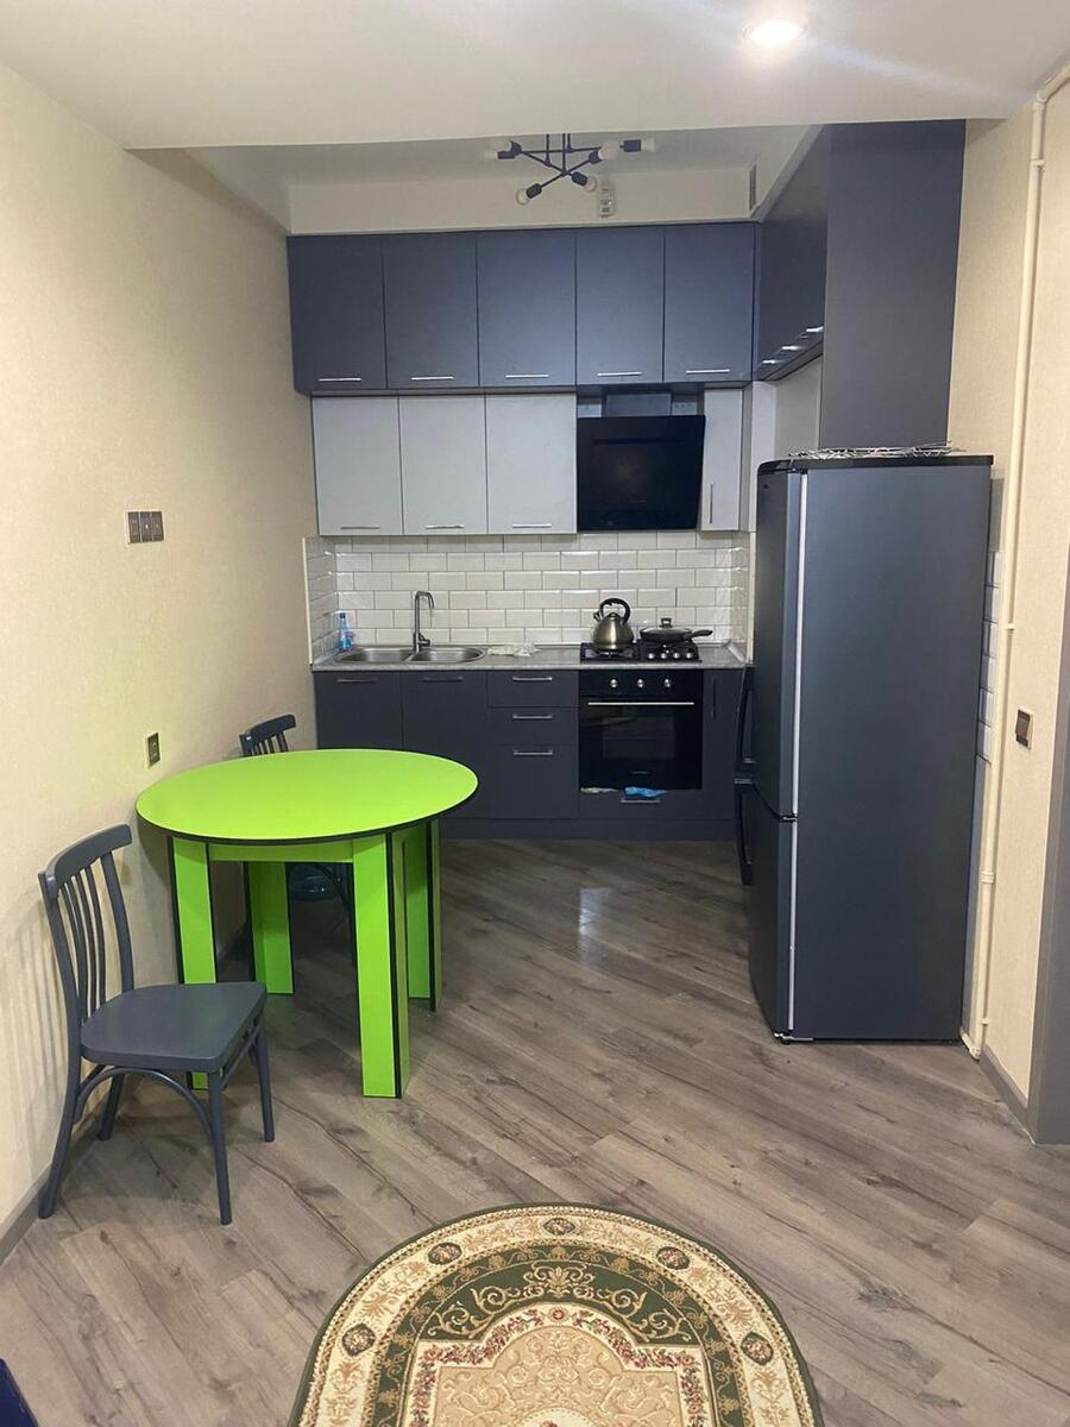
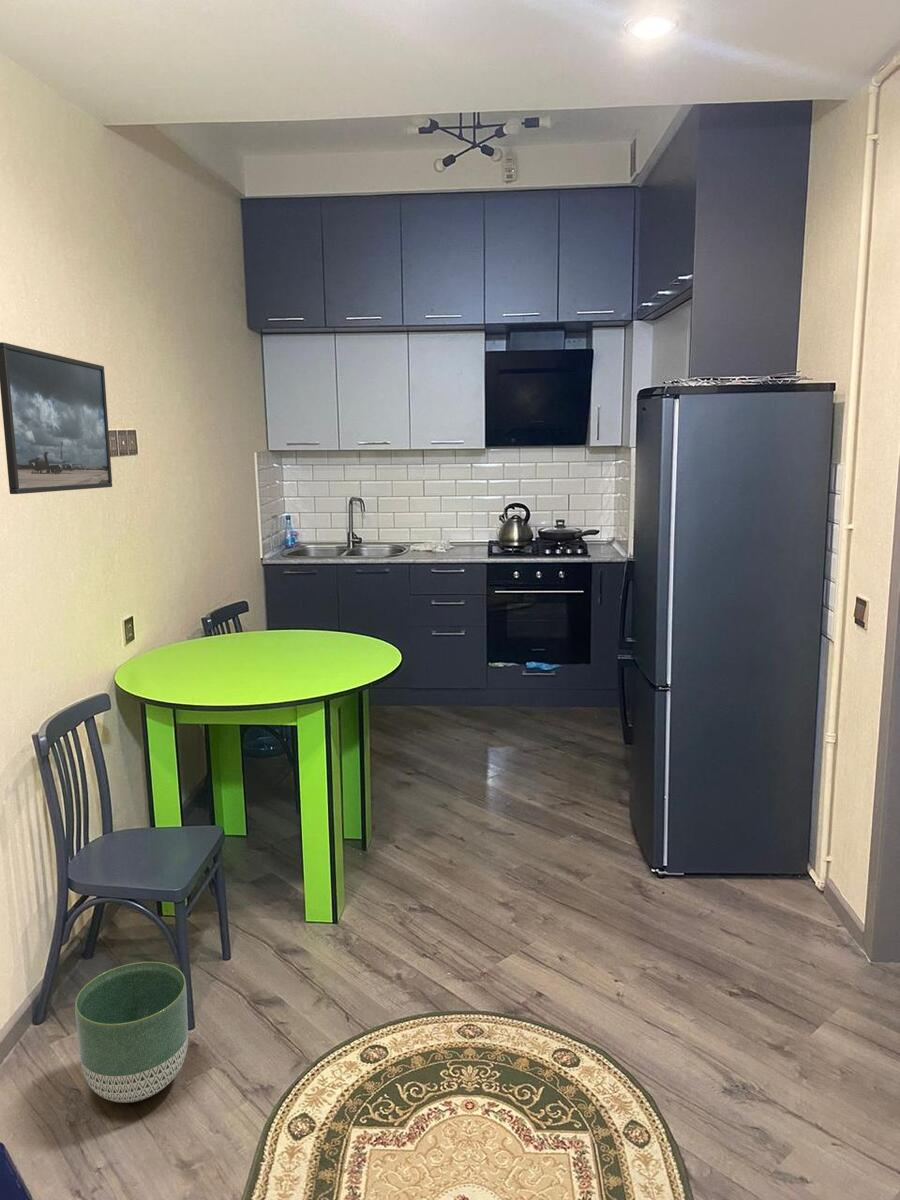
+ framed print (61, 423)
+ planter (134, 1039)
